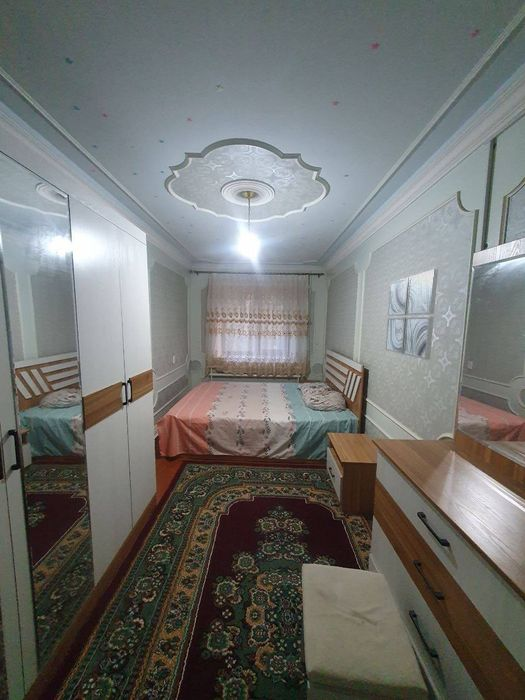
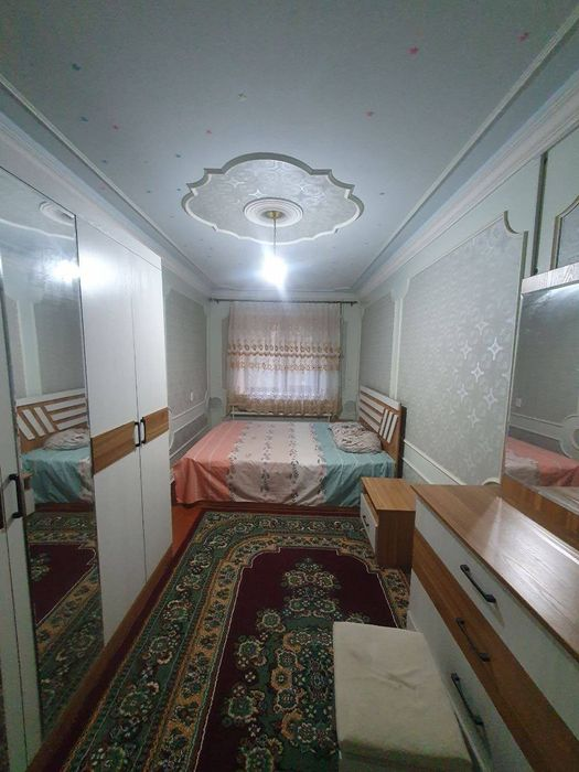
- wall art (407, 317)
